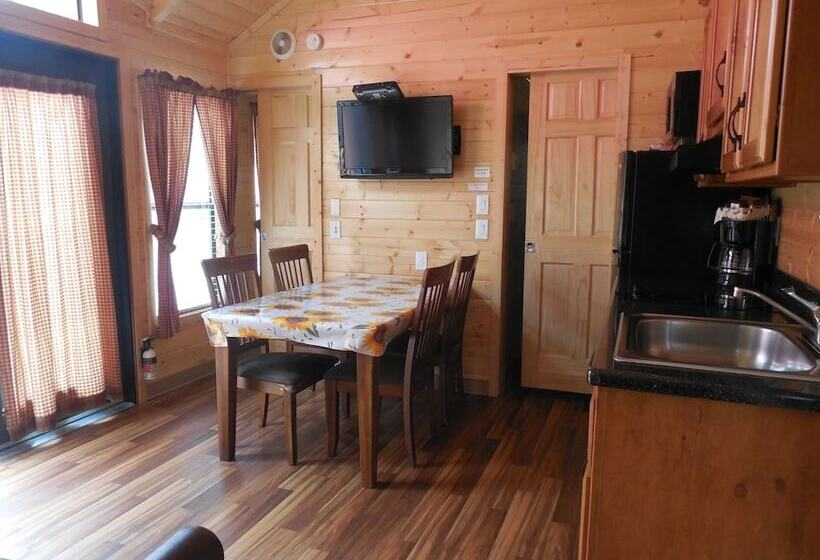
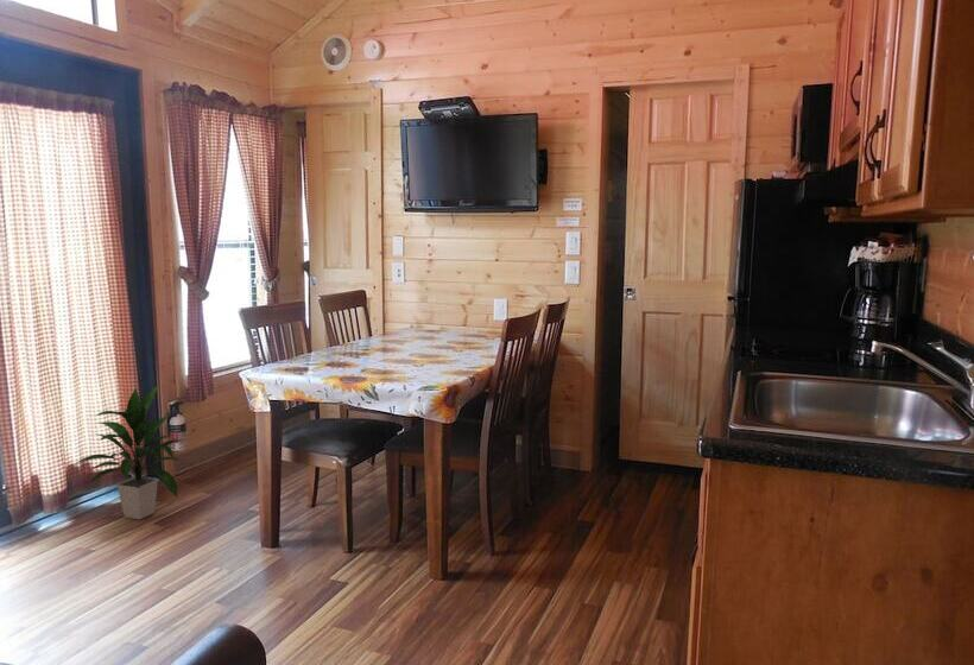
+ indoor plant (137, 454)
